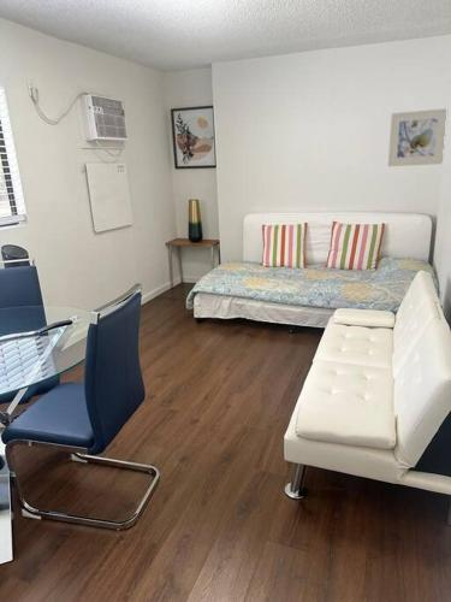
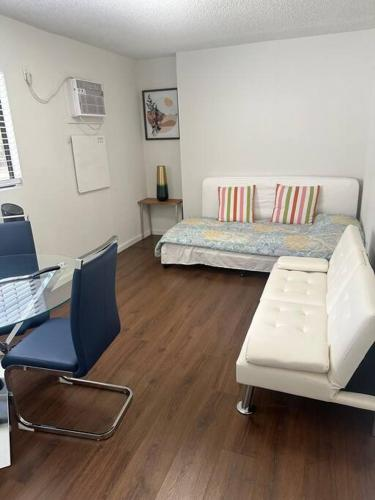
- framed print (416, 138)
